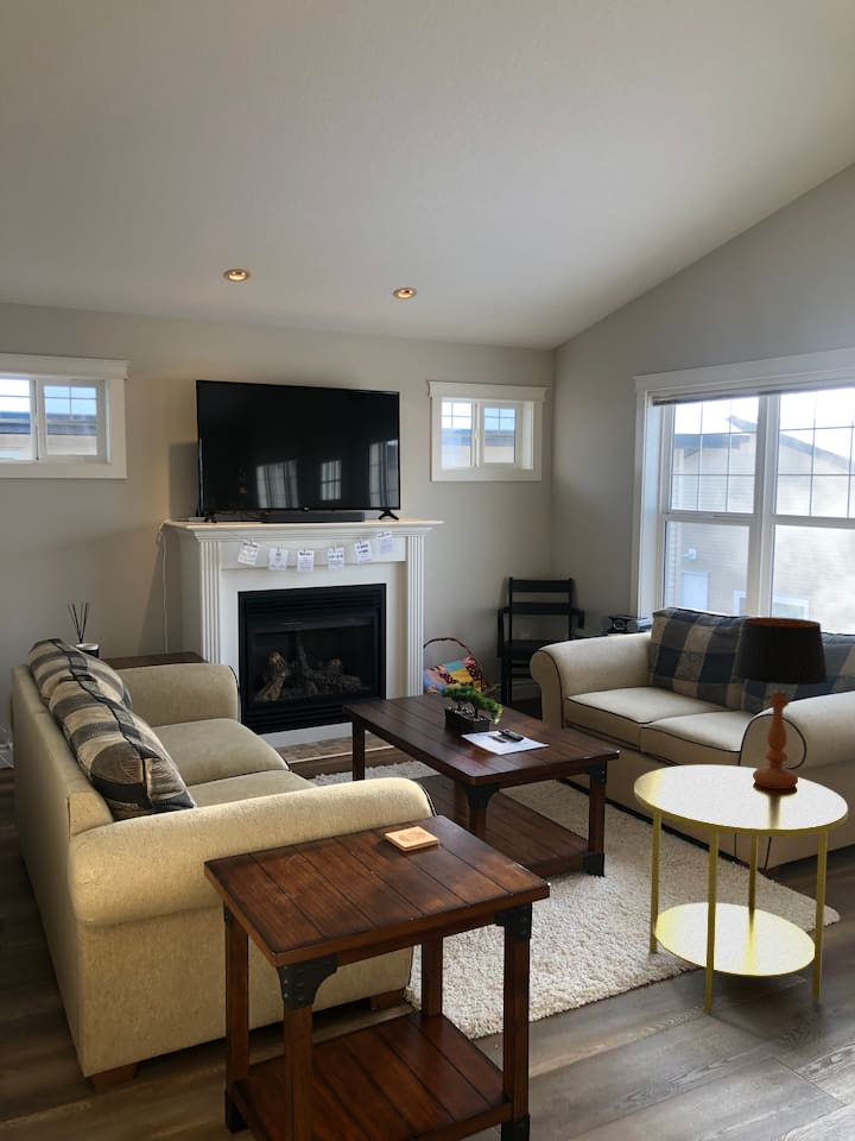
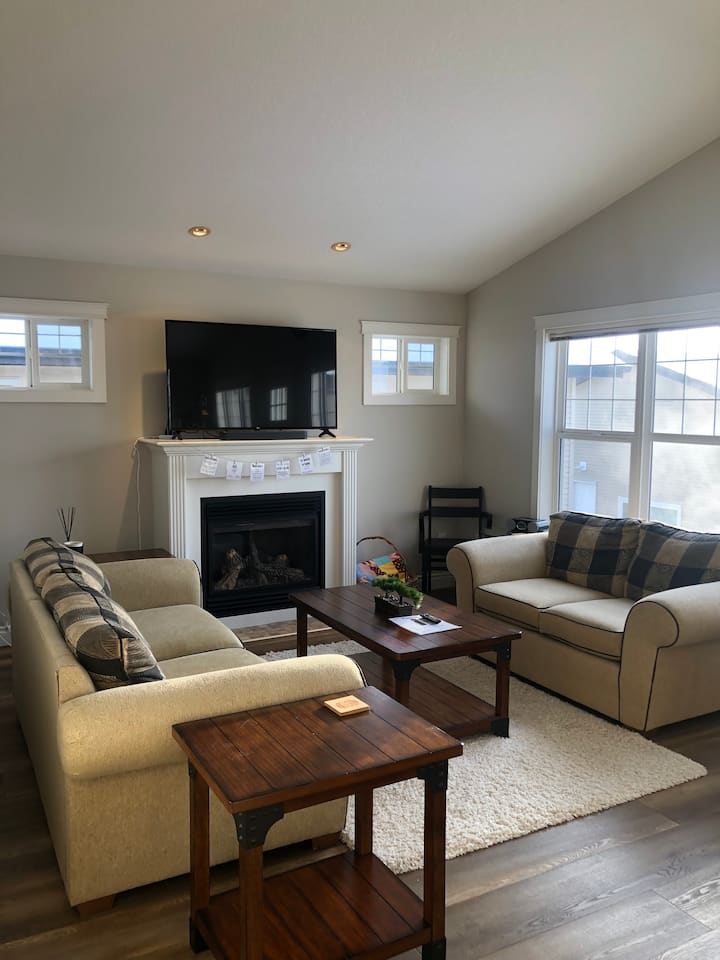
- table lamp (778, 702)
- side table (749, 884)
